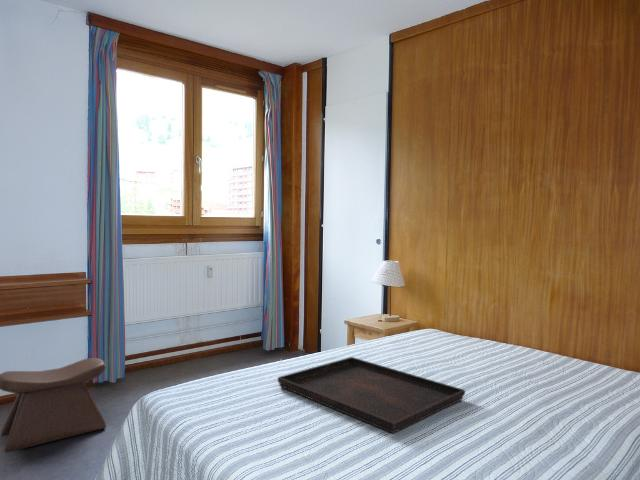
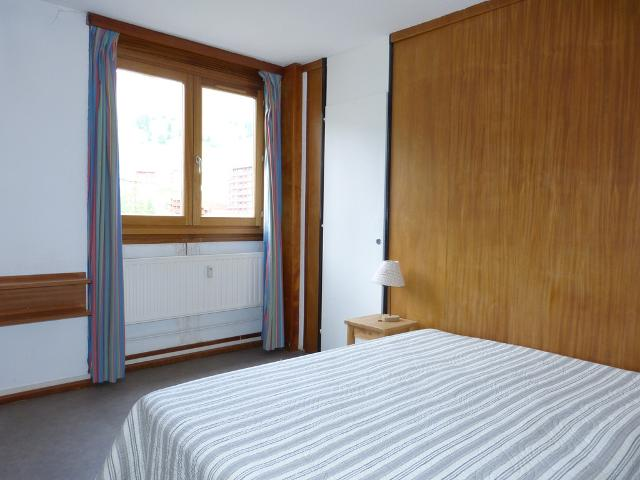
- serving tray (368, 388)
- stool (53, 399)
